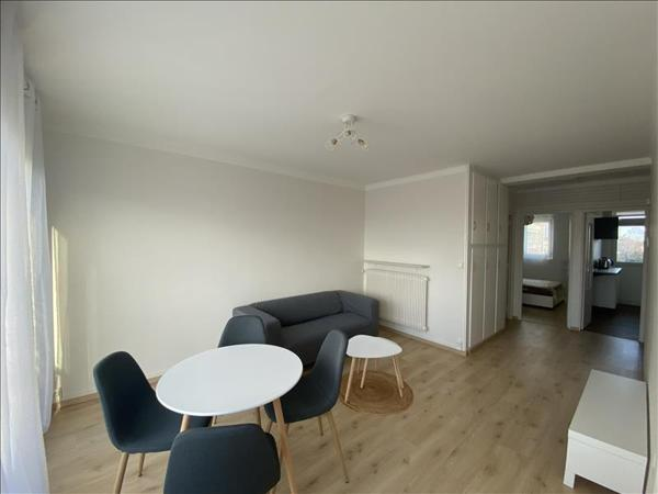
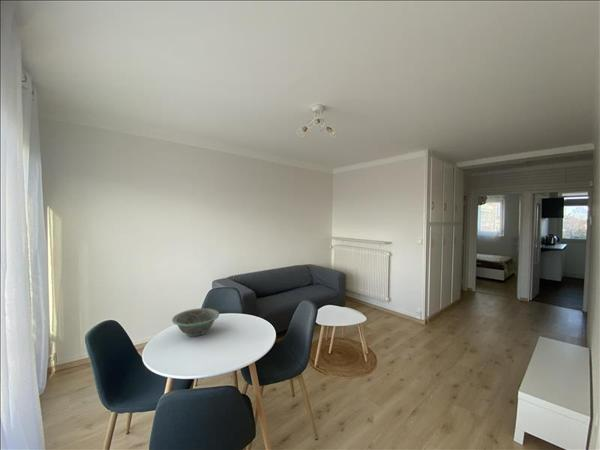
+ decorative bowl (196, 324)
